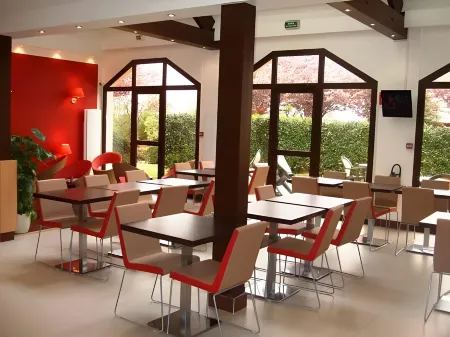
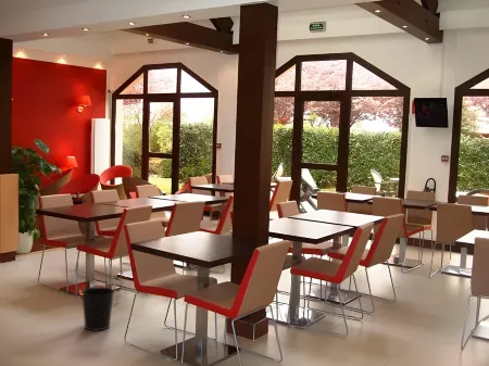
+ wastebasket (97, 308)
